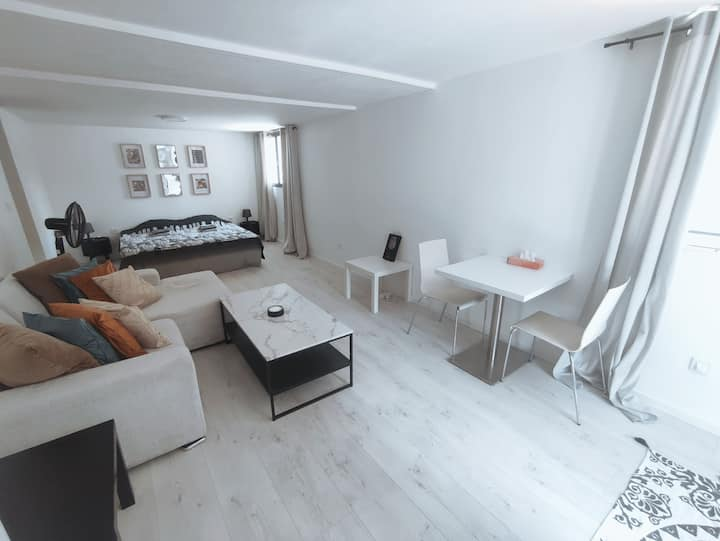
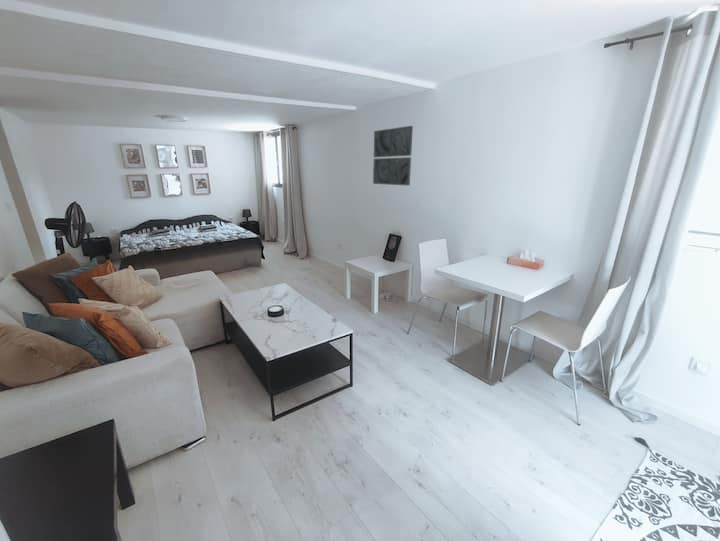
+ wall art (391, 156)
